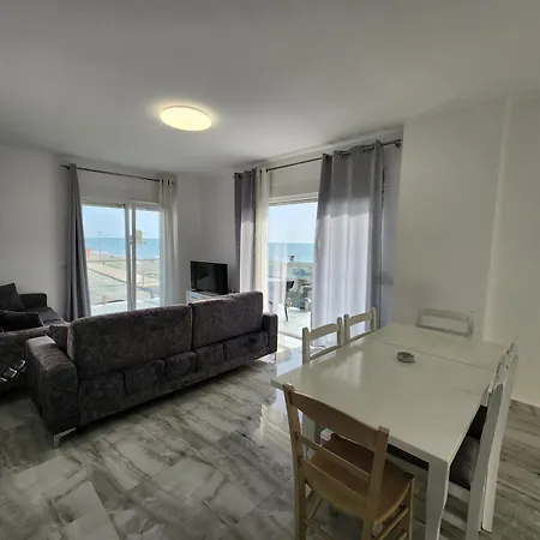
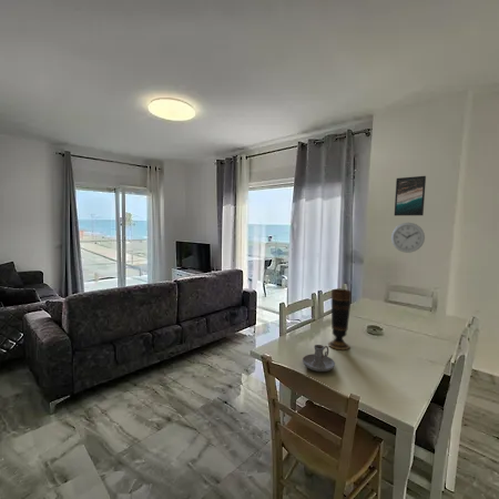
+ vase (339, 318)
+ wall clock (407, 237)
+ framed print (409, 196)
+ candle holder (319, 355)
